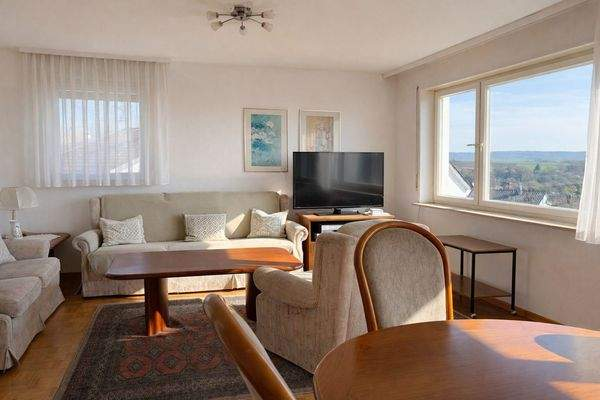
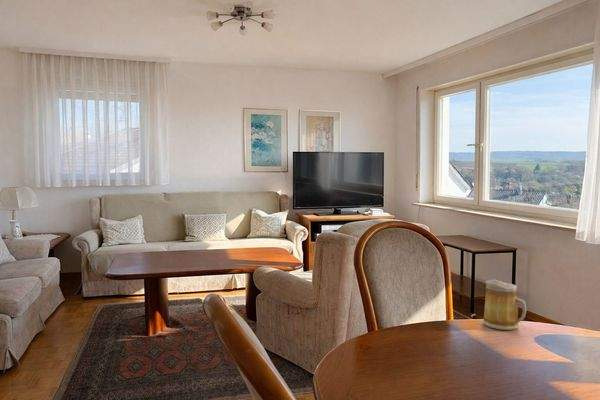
+ mug (504, 302)
